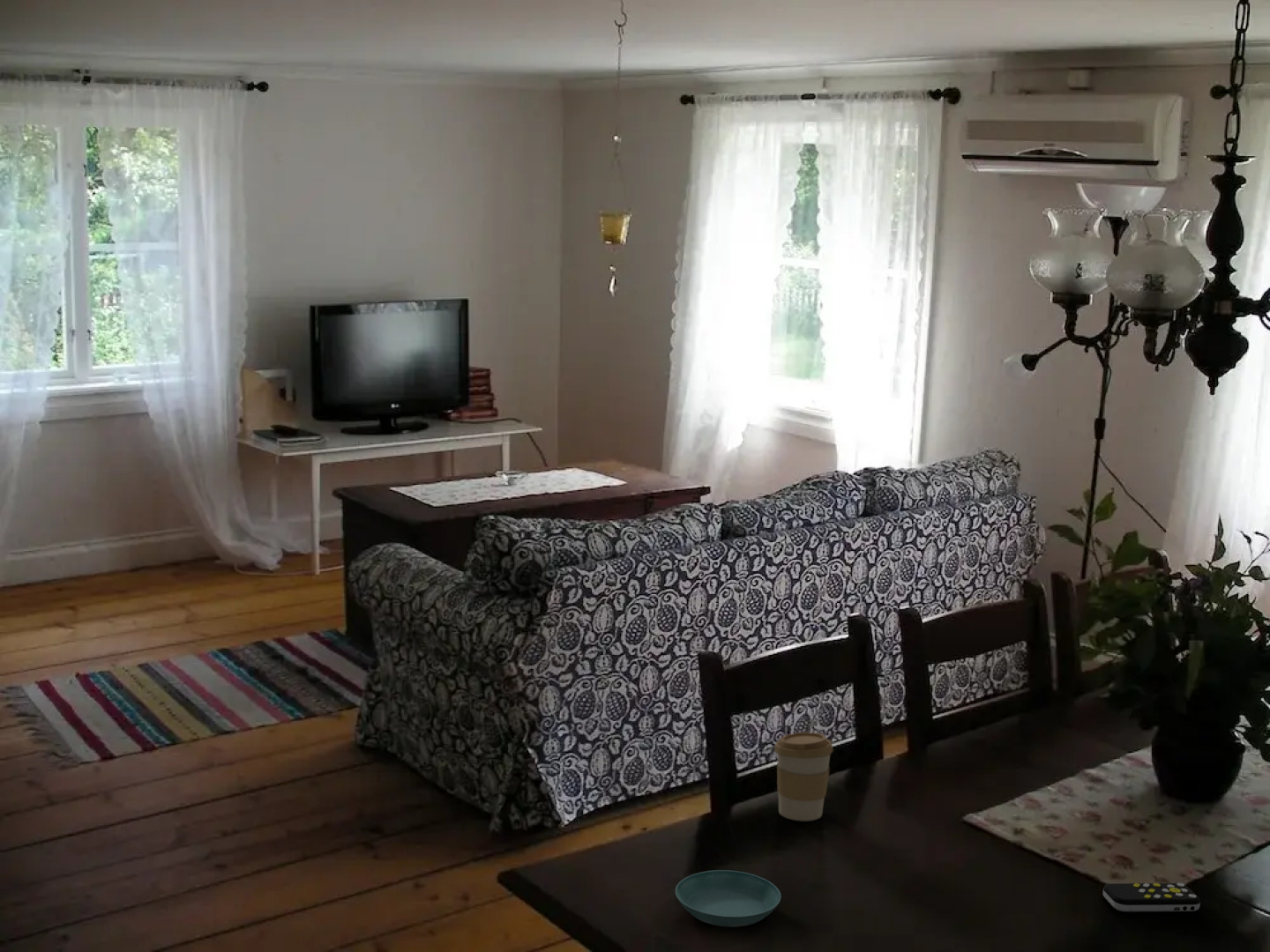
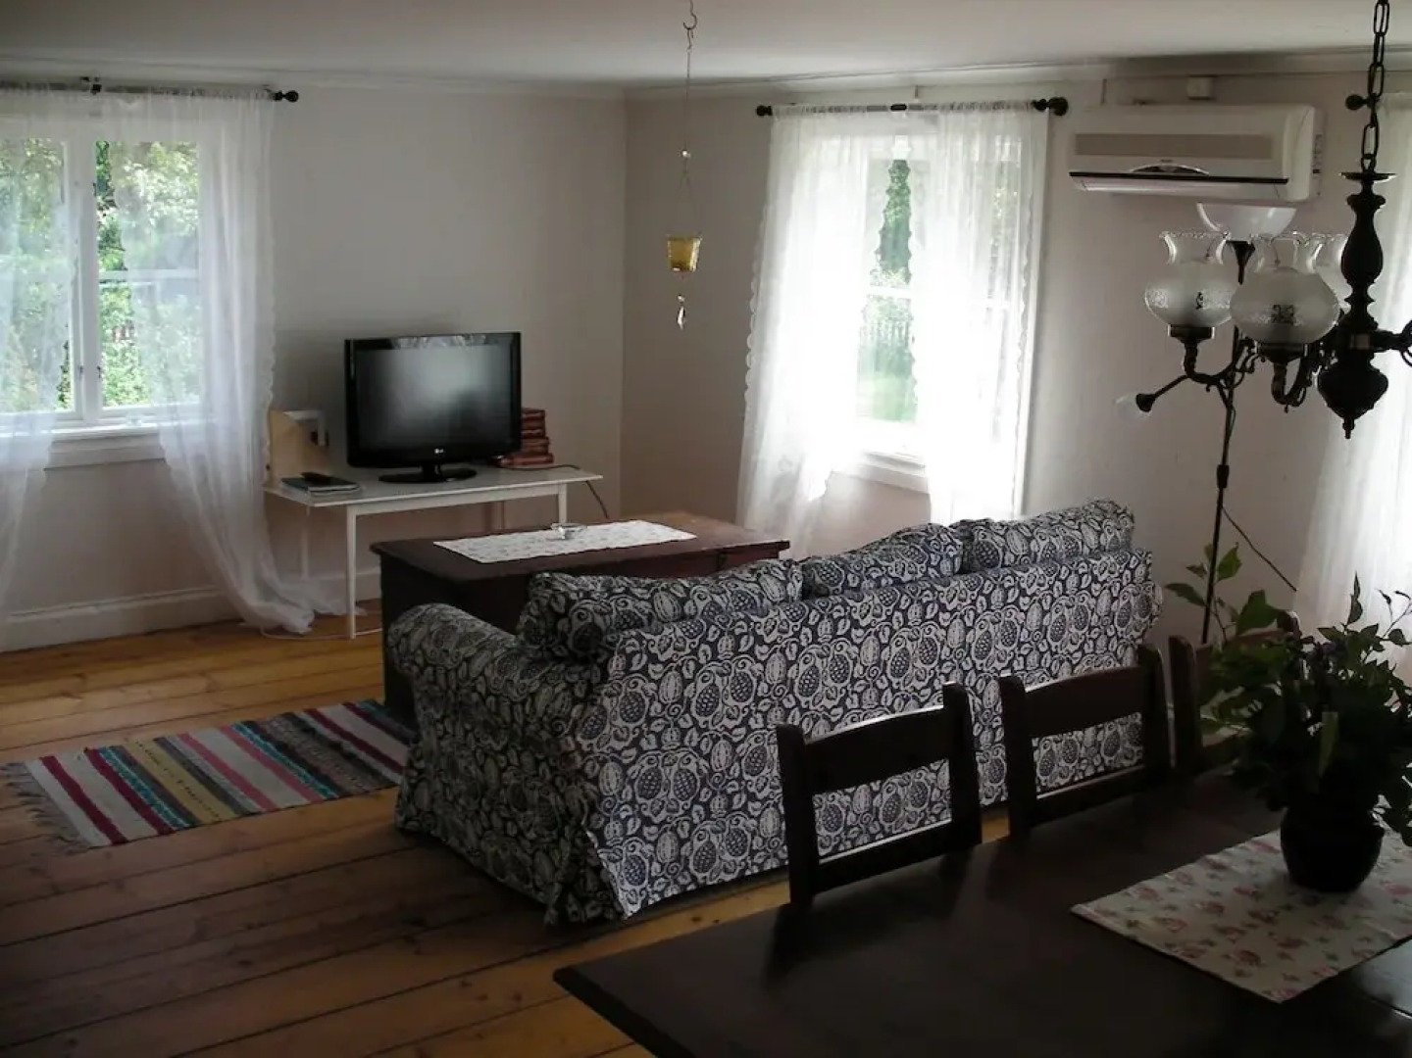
- saucer (728, 901)
- coffee cup (802, 774)
- remote control (1151, 896)
